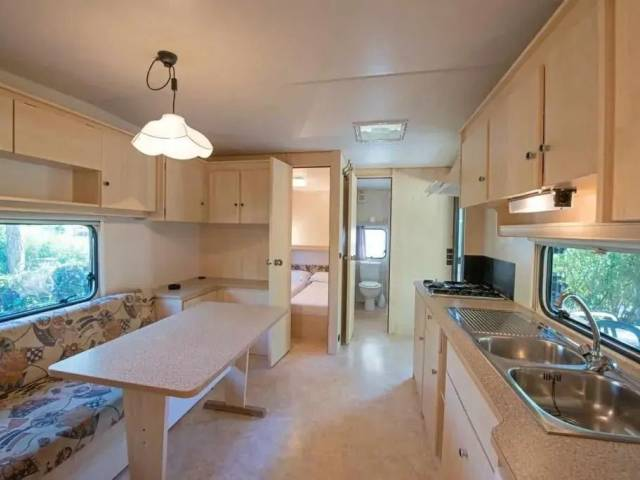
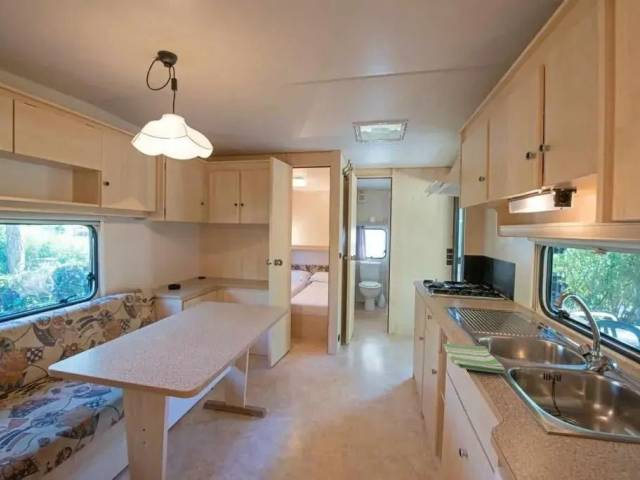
+ dish towel (471, 356)
